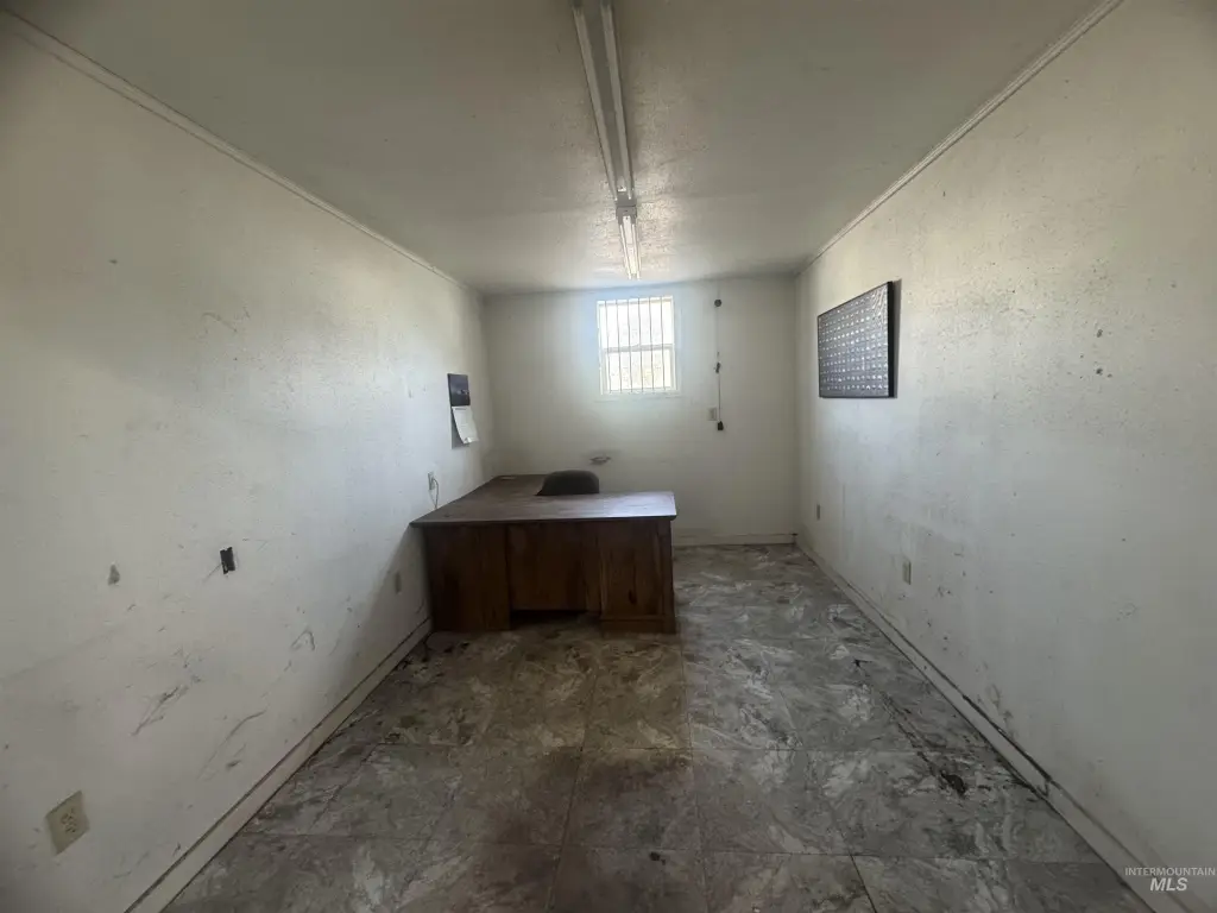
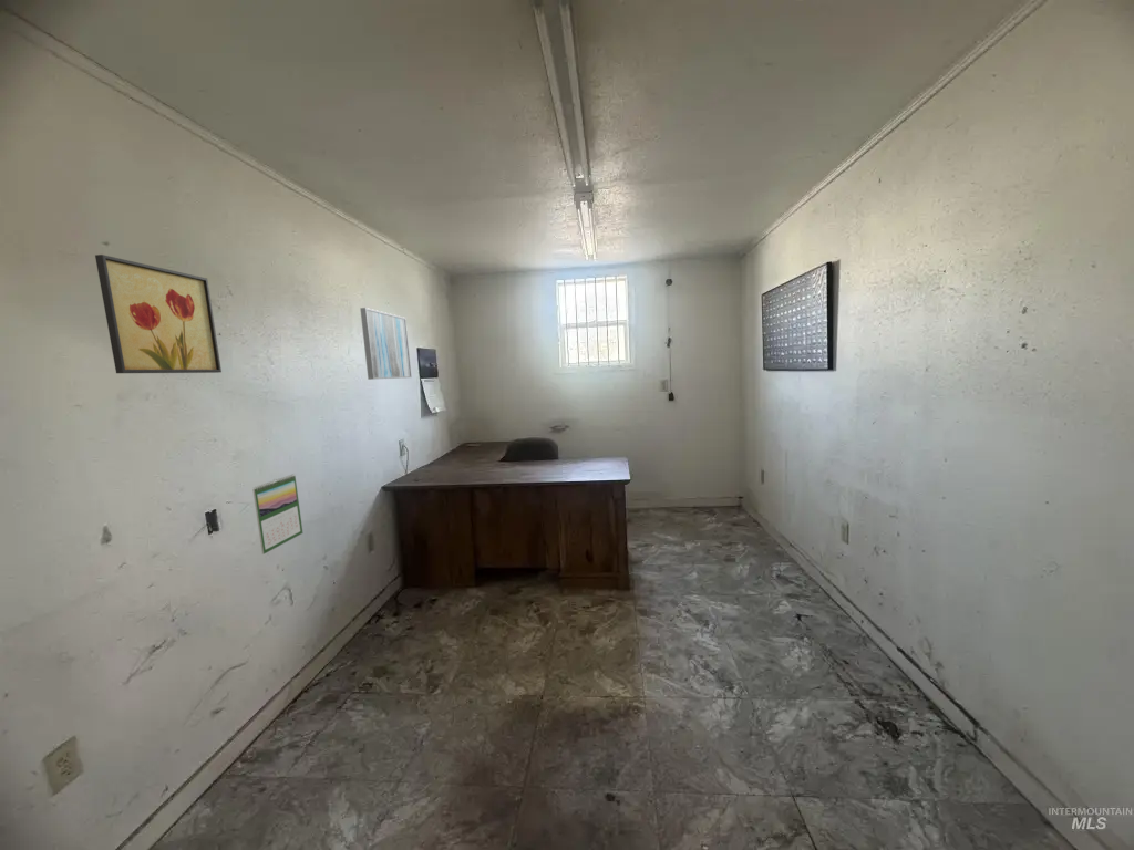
+ calendar (279, 511)
+ wall art (388, 345)
+ wall art (164, 321)
